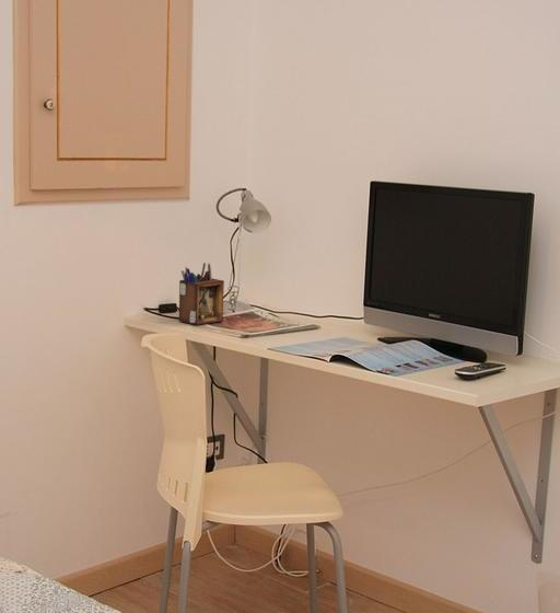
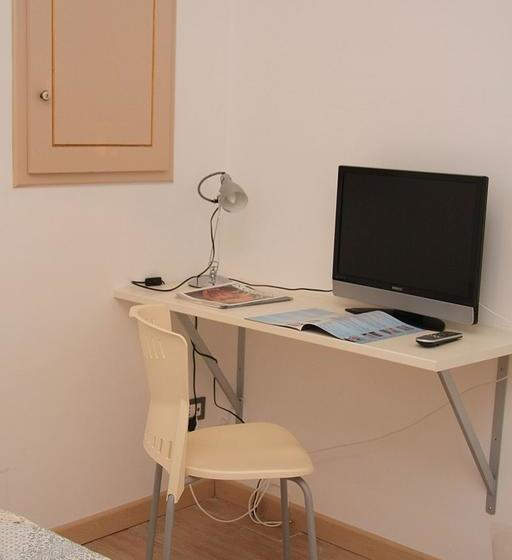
- desk organizer (201, 292)
